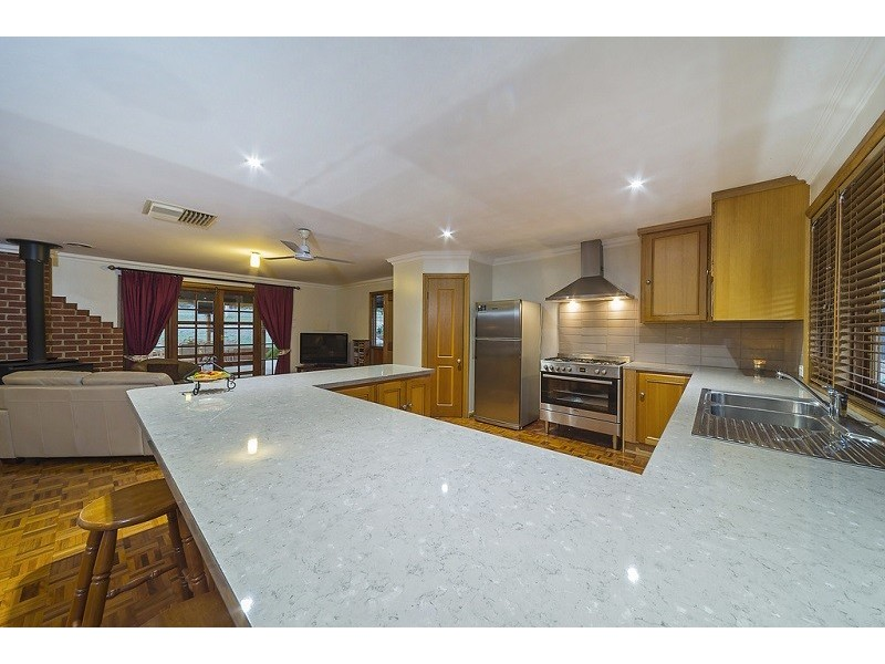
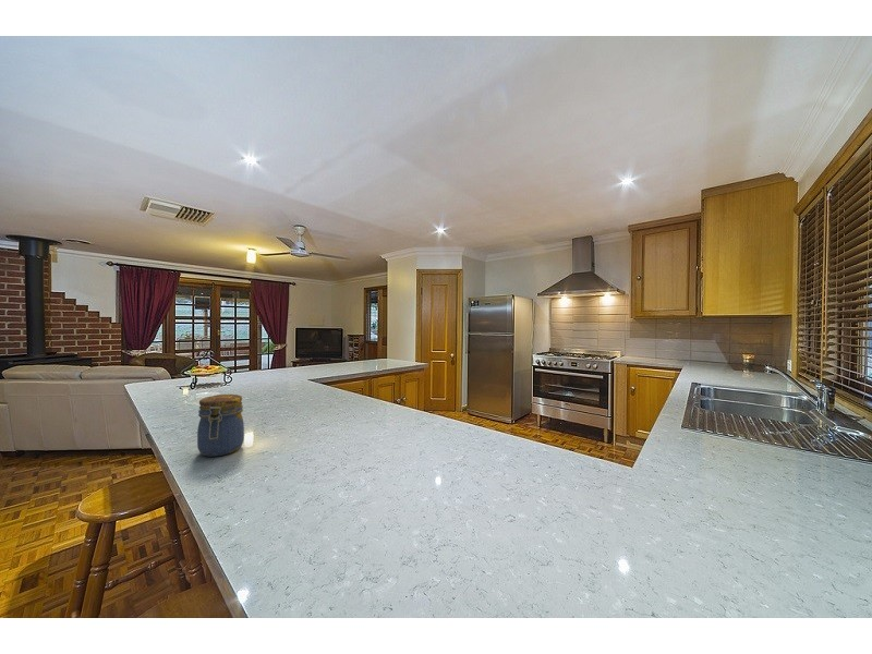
+ jar (220, 423)
